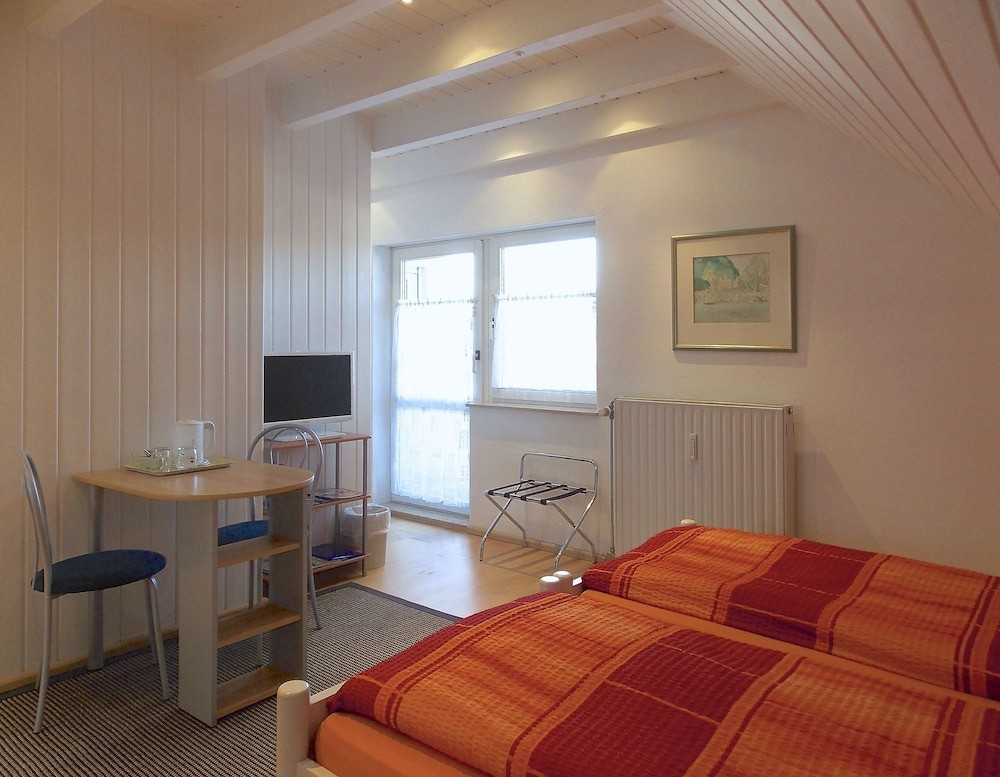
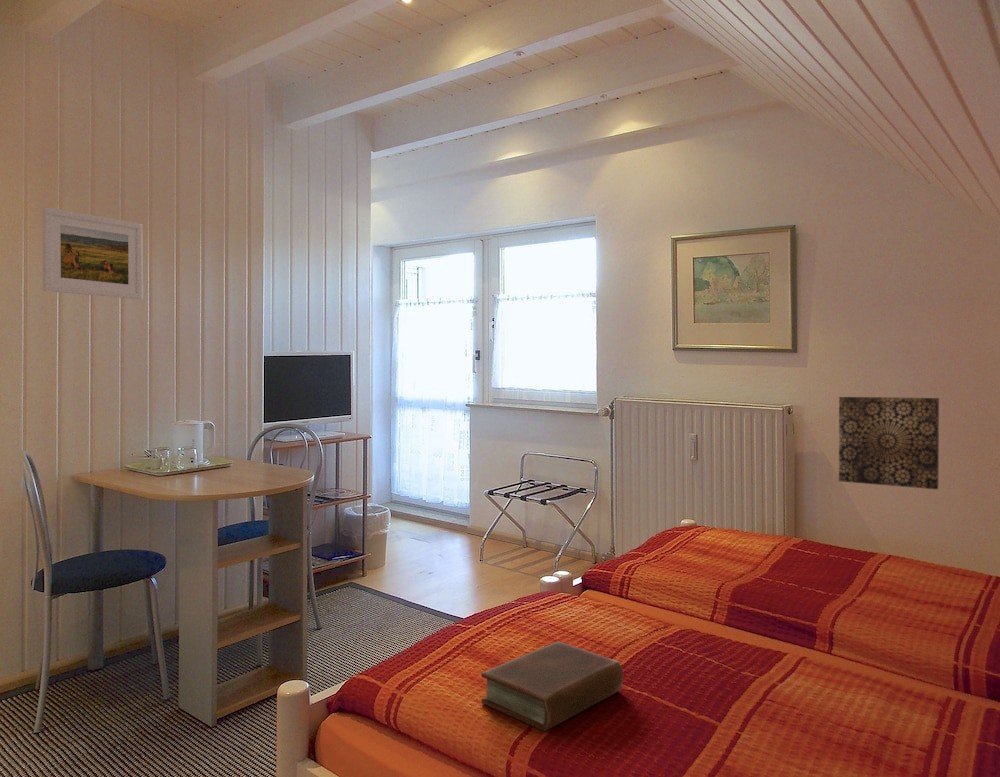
+ book (553, 682)
+ wall art (887, 441)
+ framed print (95, 255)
